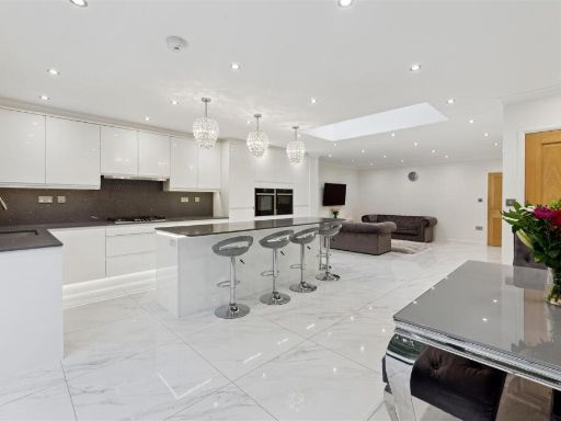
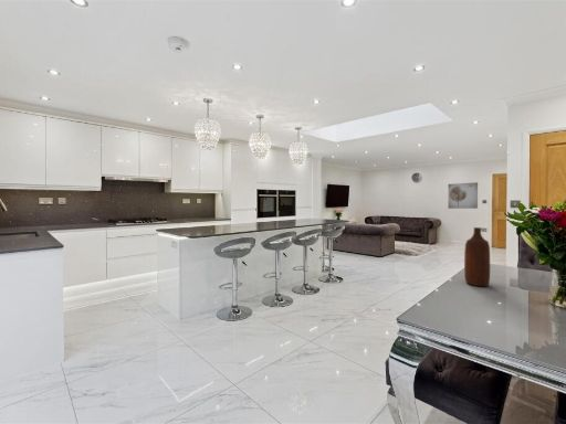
+ bottle (476, 255)
+ wall art (462, 195)
